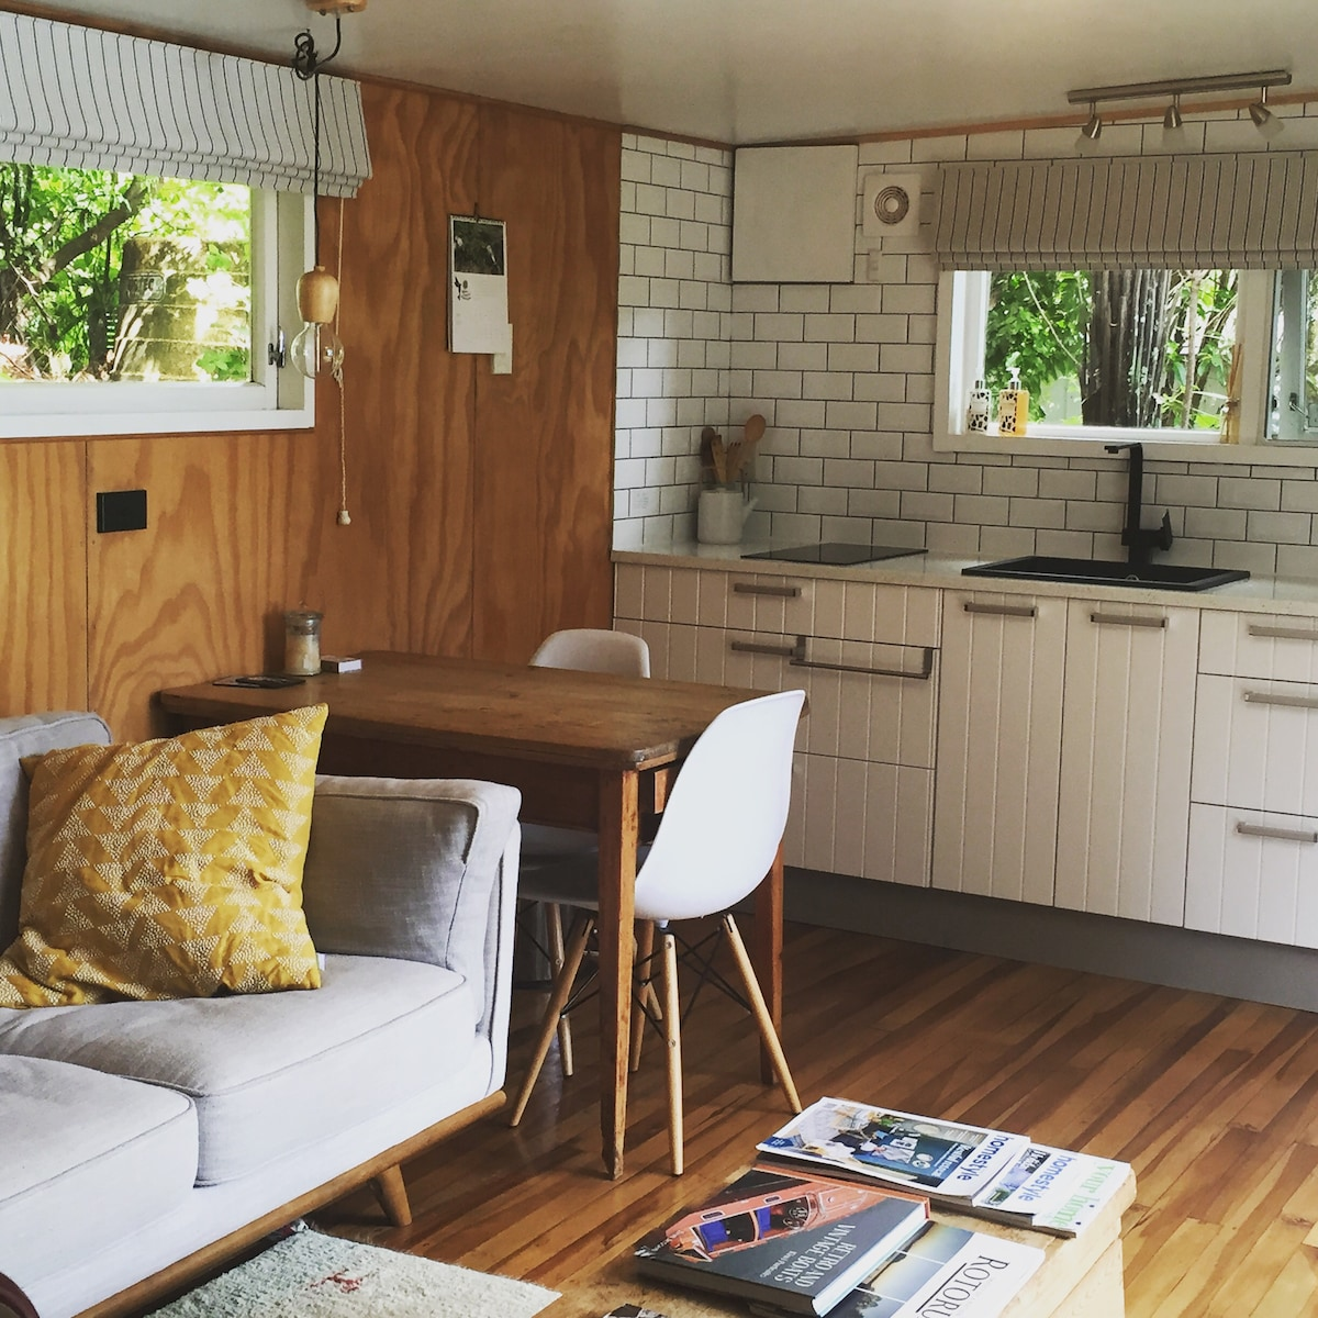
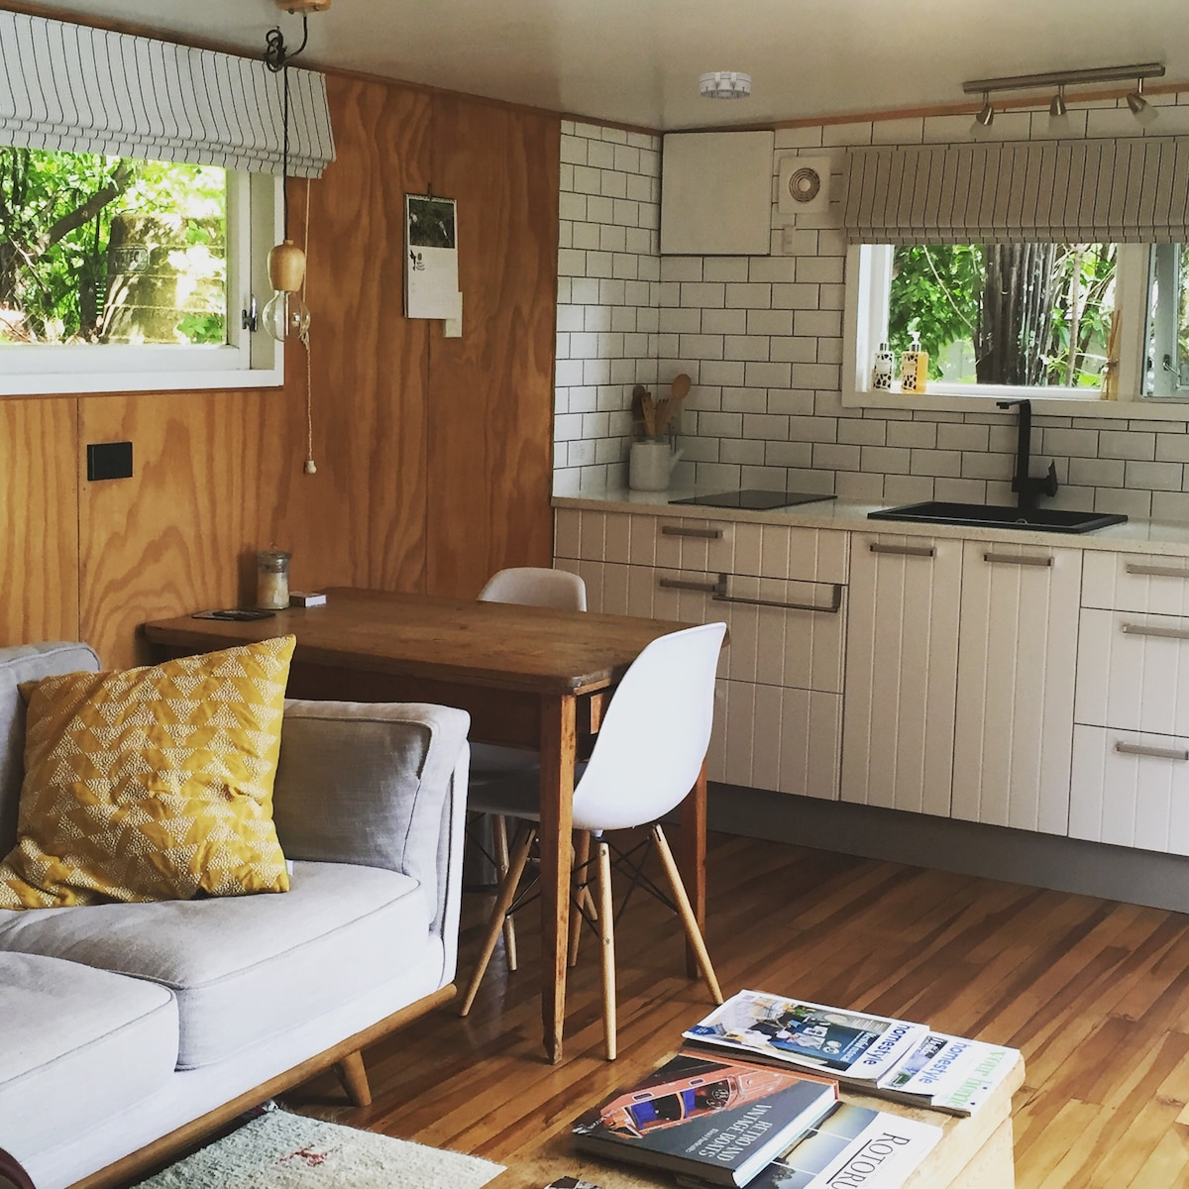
+ smoke detector (725, 84)
